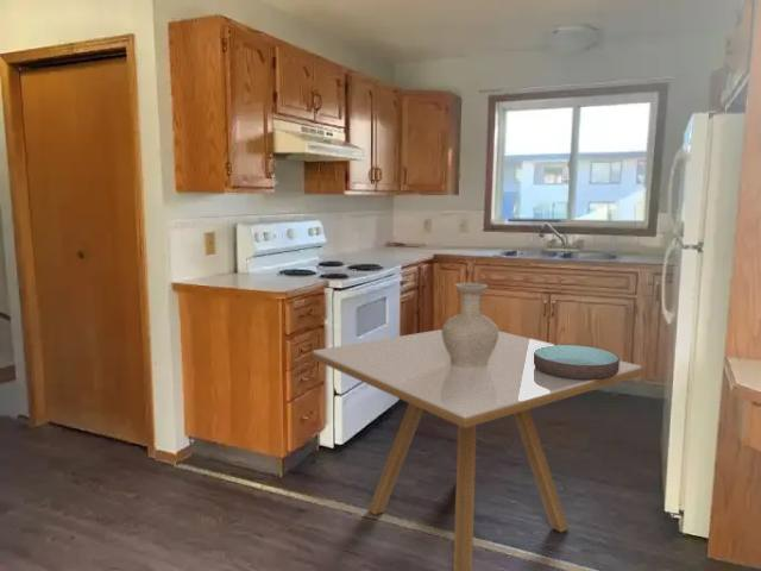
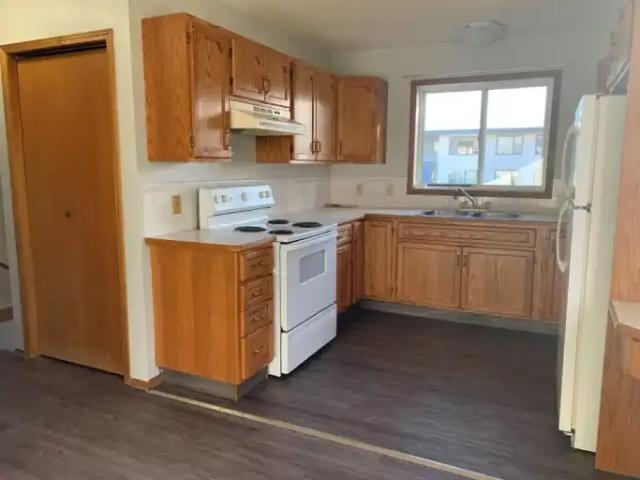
- vase (470, 324)
- dining table (467, 440)
- bowl (574, 360)
